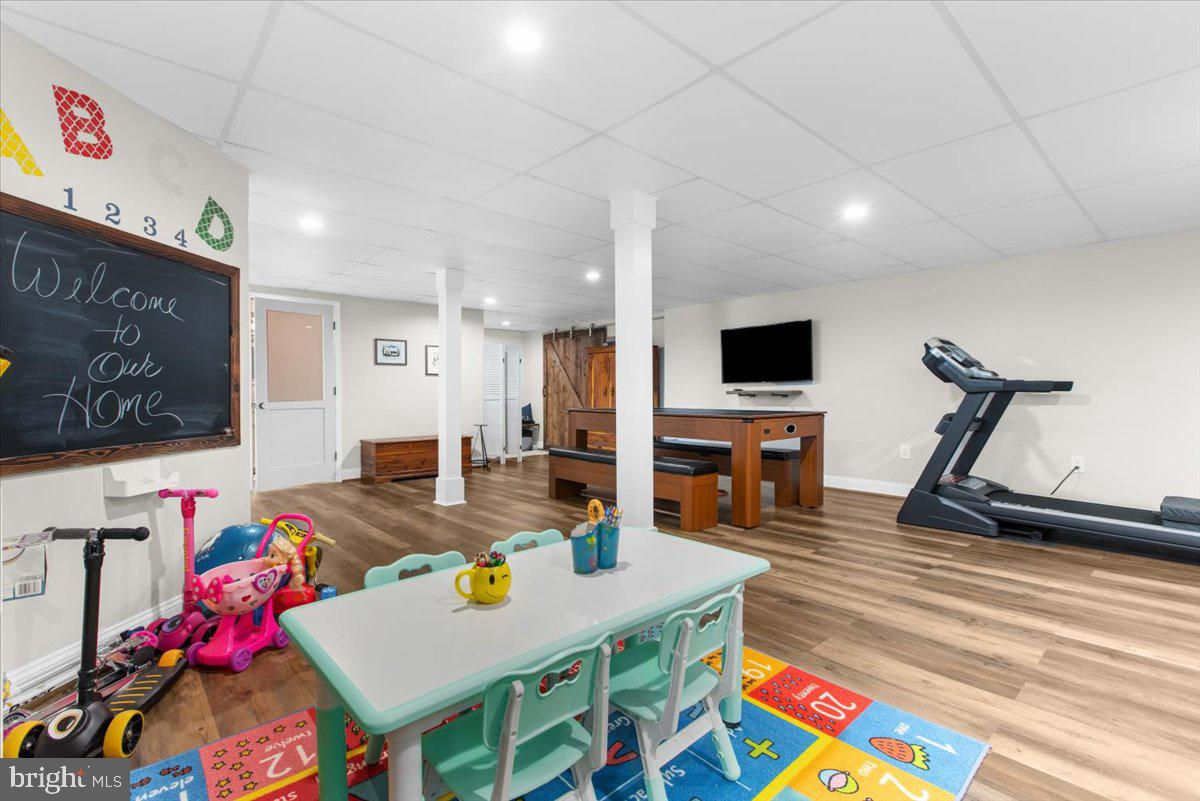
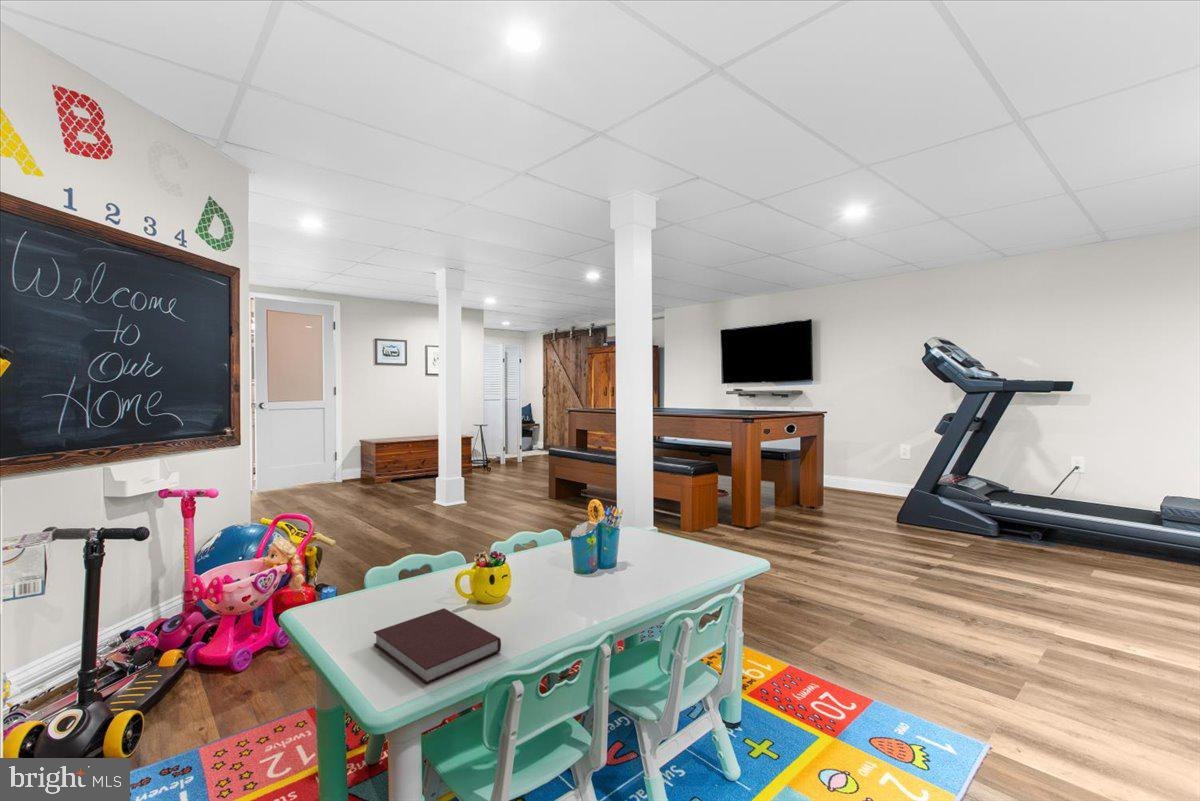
+ notebook (436, 641)
